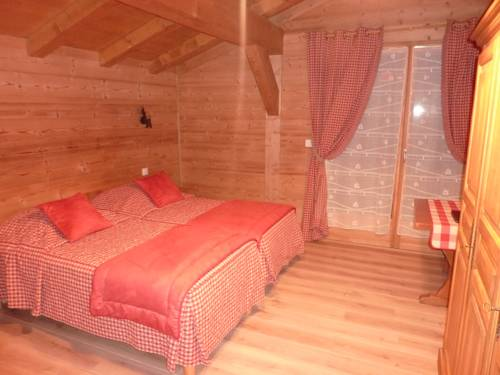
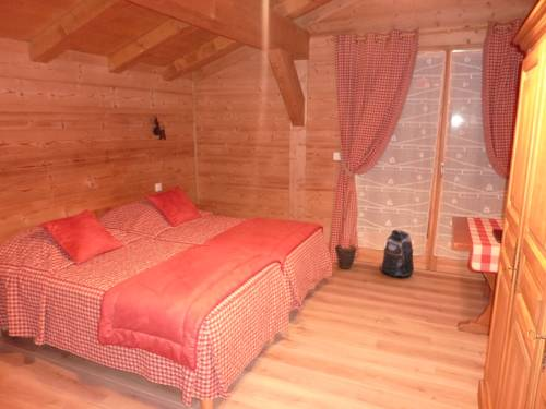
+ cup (345, 257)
+ backpack (397, 251)
